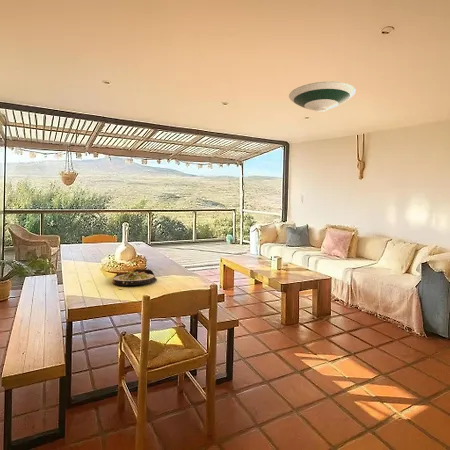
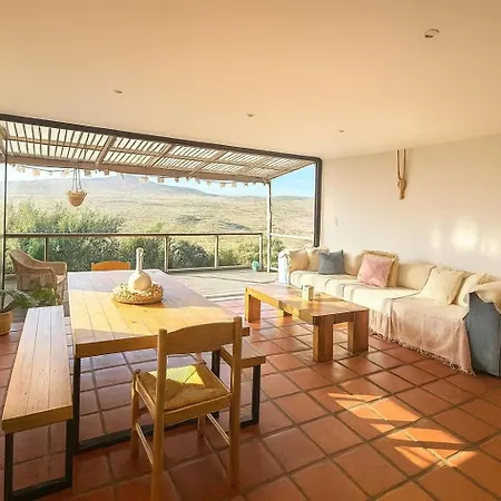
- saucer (321, 102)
- salad plate (134, 276)
